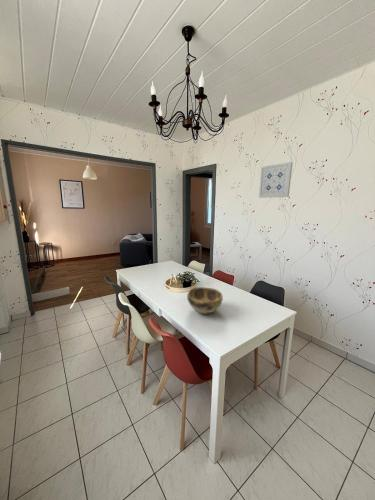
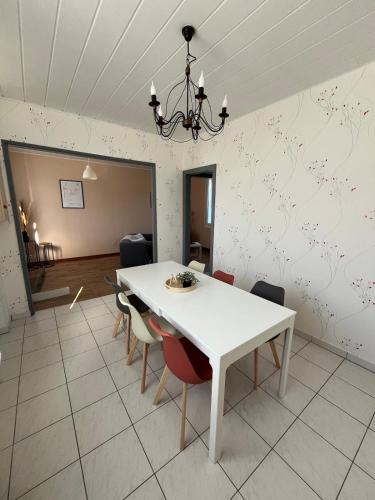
- decorative bowl (204, 302)
- wall art (274, 181)
